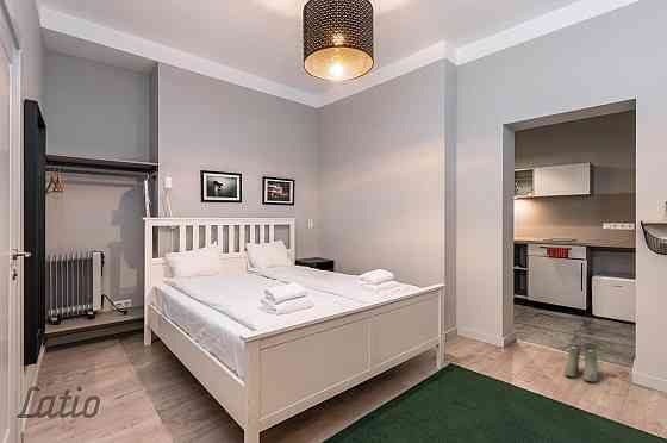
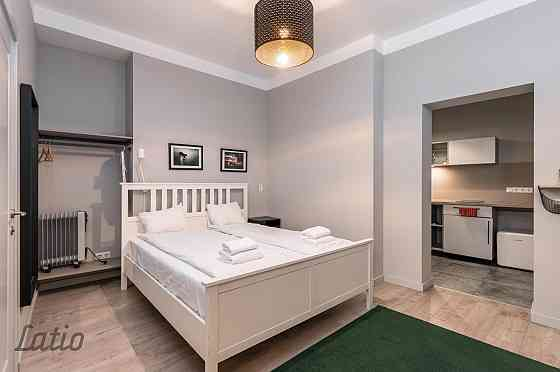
- boots (580, 360)
